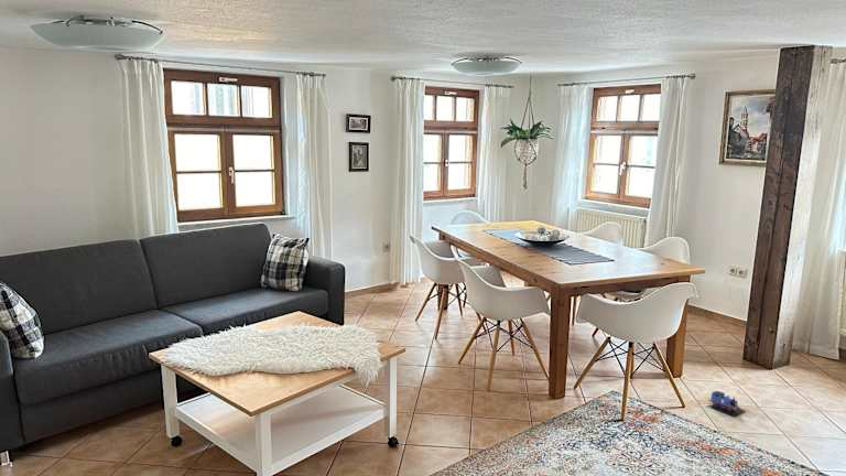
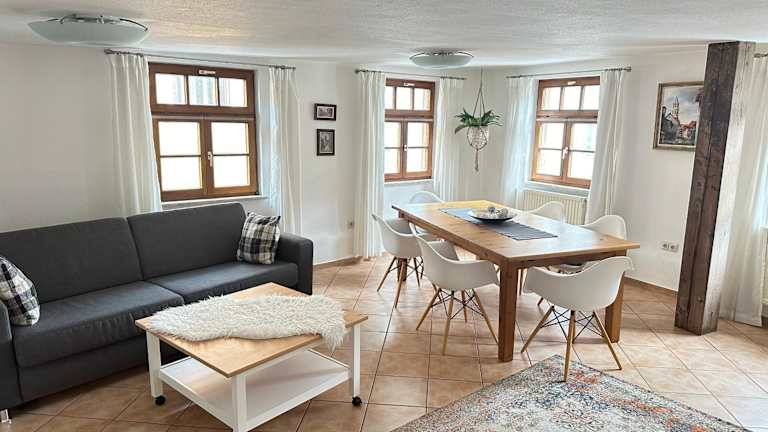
- toy train (725, 400)
